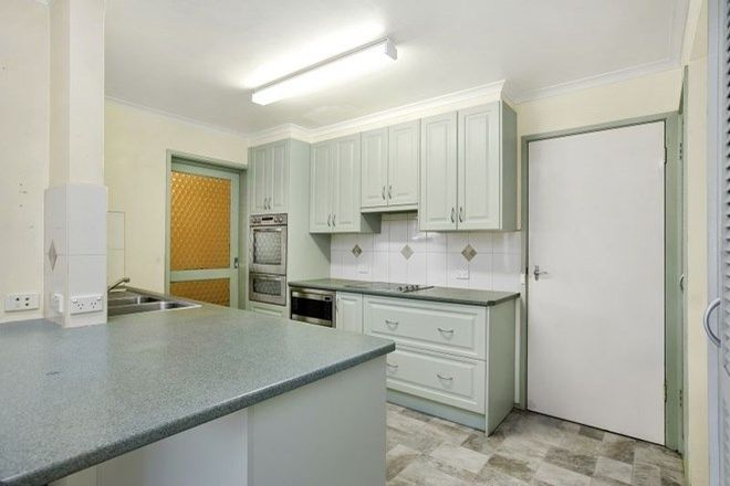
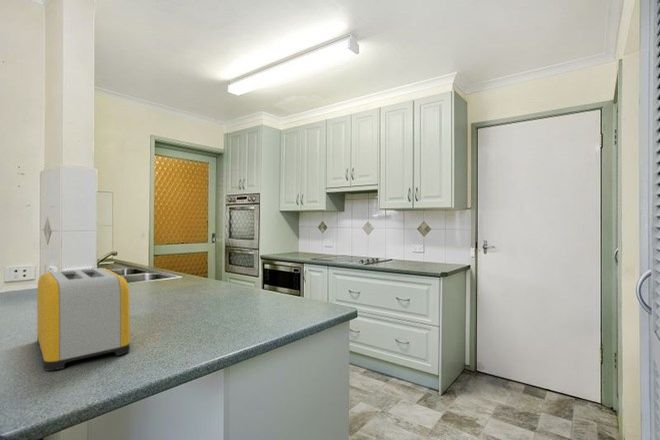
+ toaster (81, 309)
